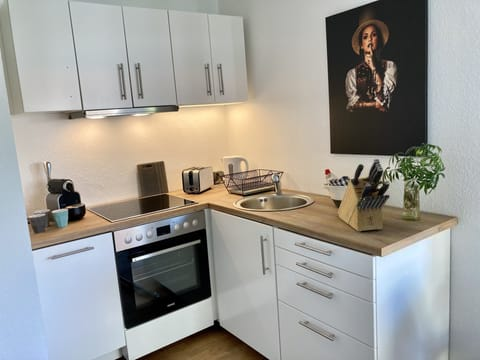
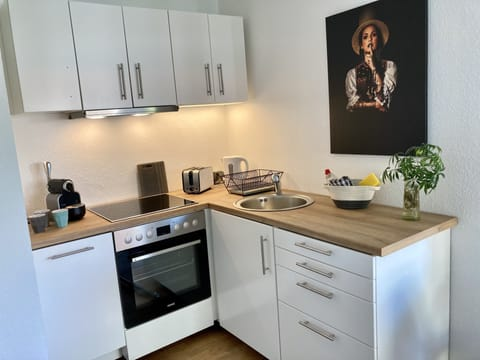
- knife block (361, 191)
